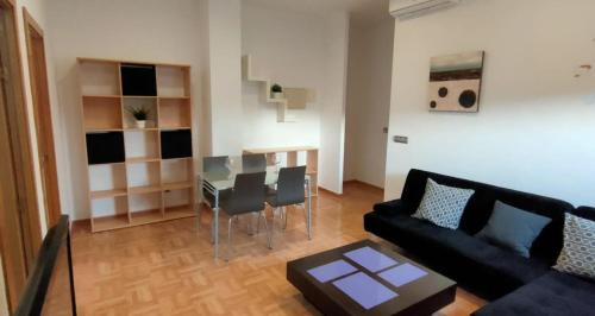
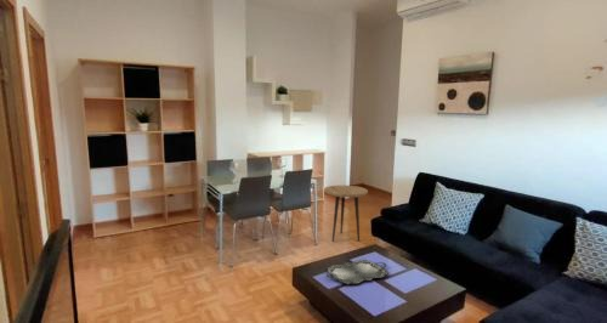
+ side table (342, 214)
+ serving tray (357, 271)
